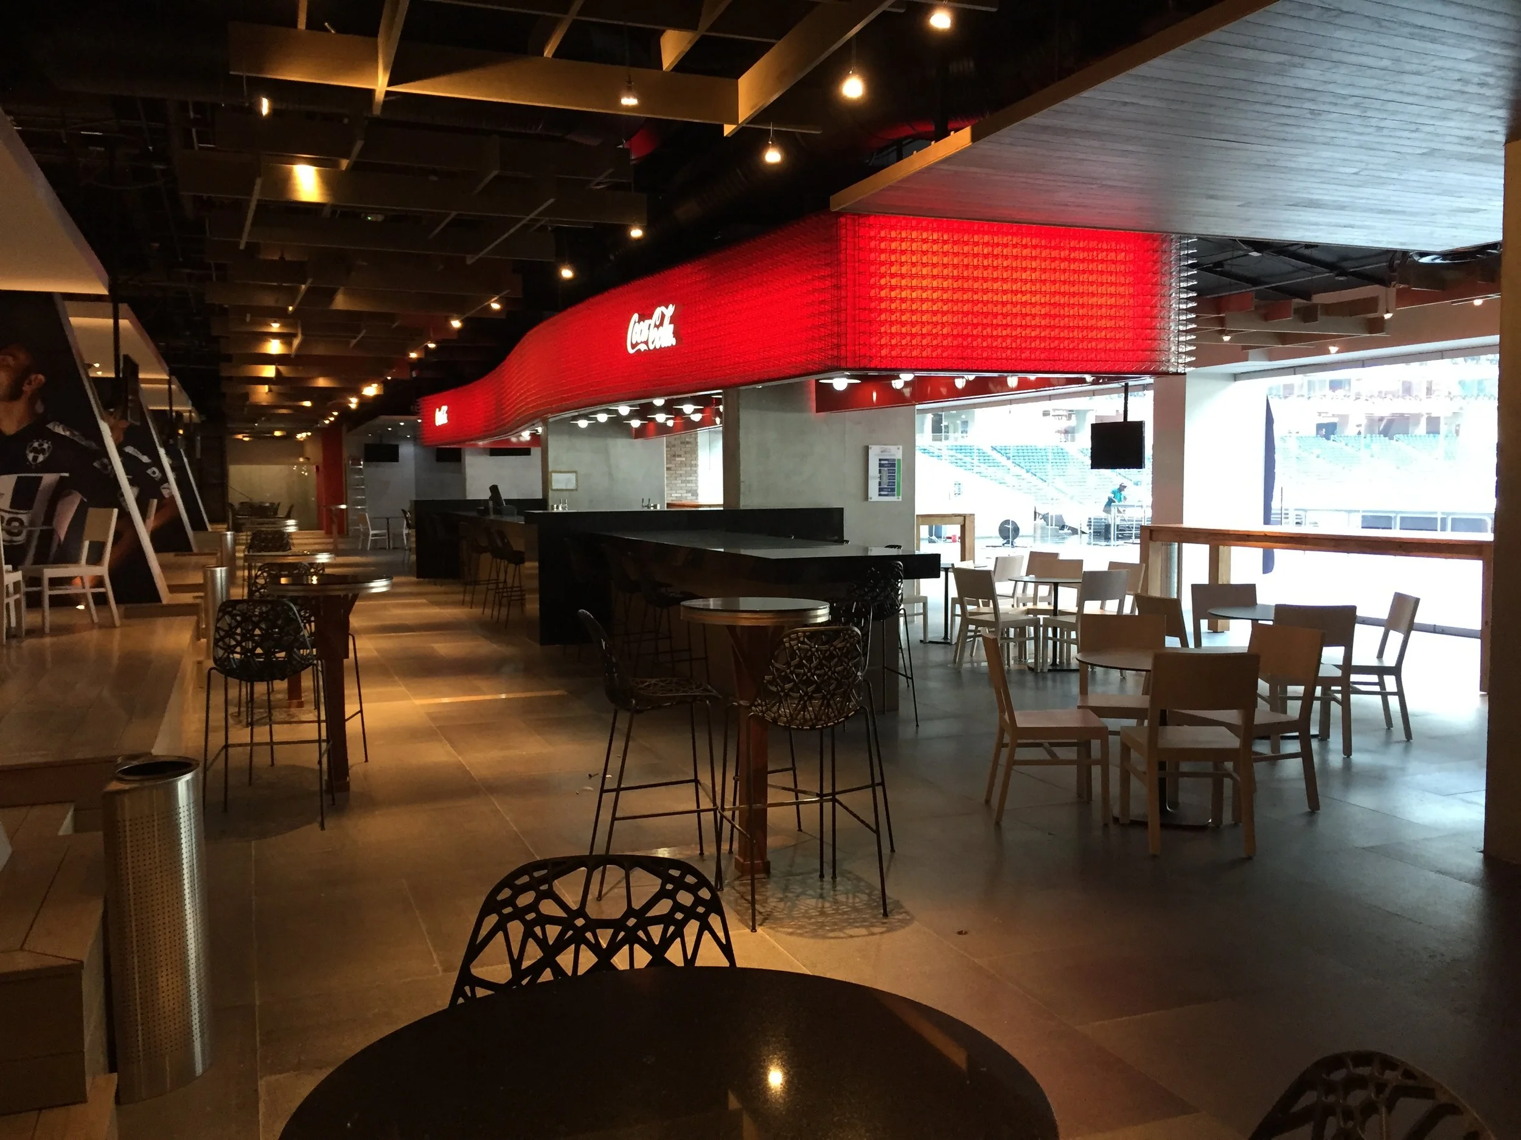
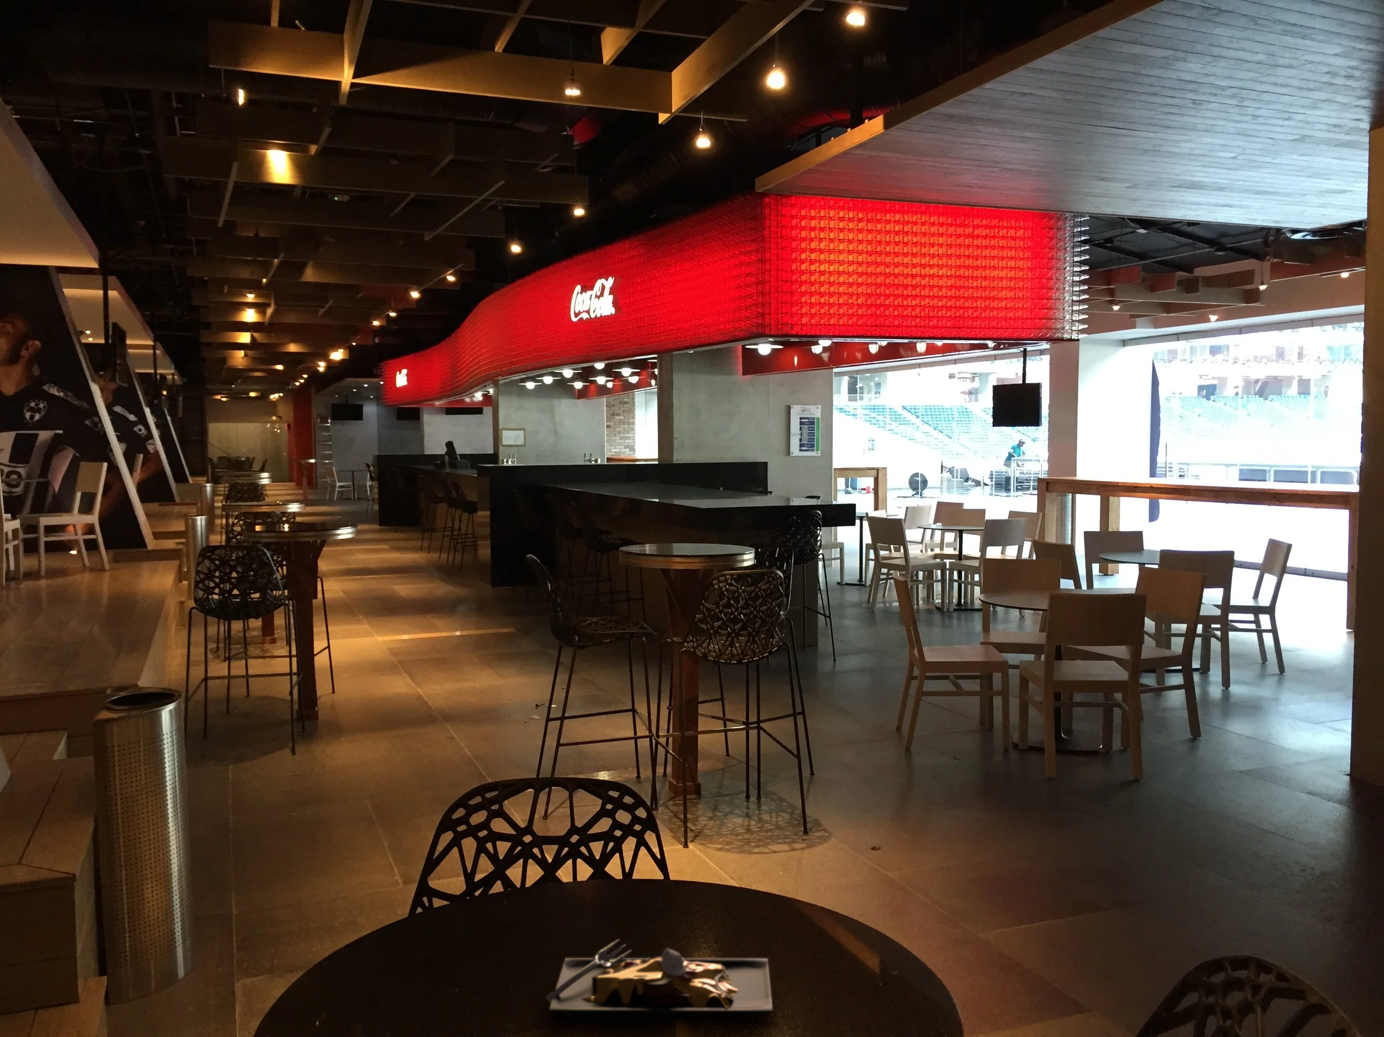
+ plate (660, 969)
